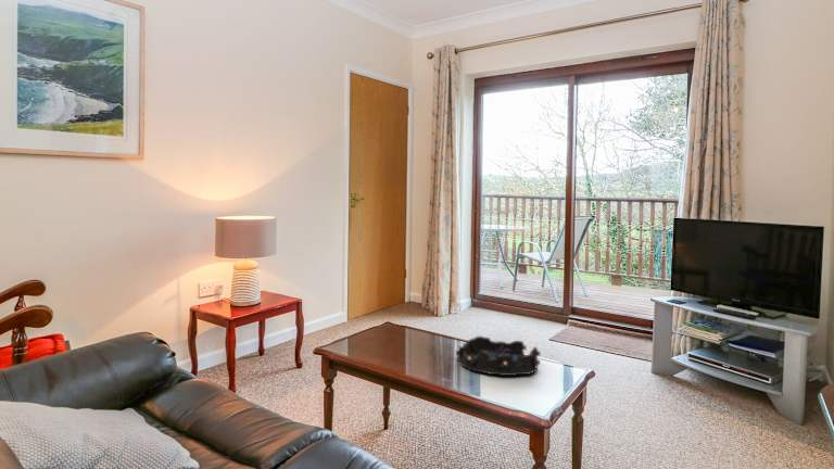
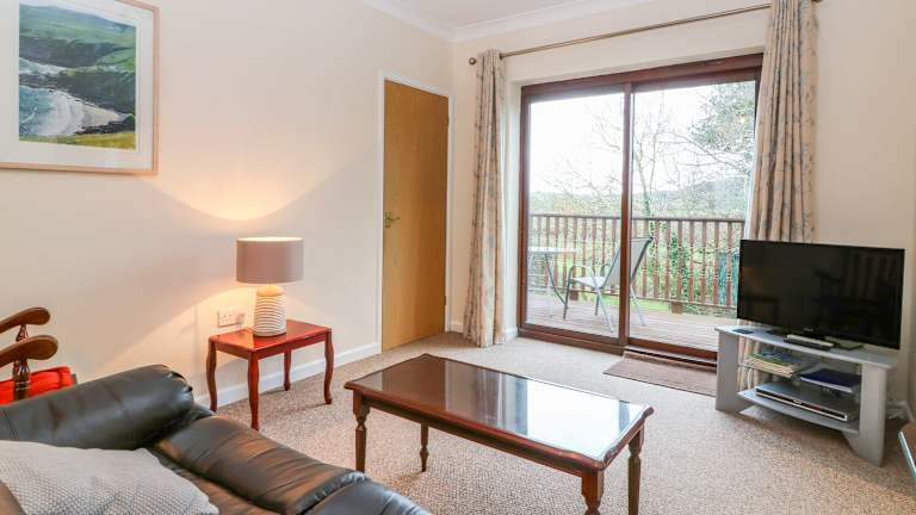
- decorative bowl (497, 353)
